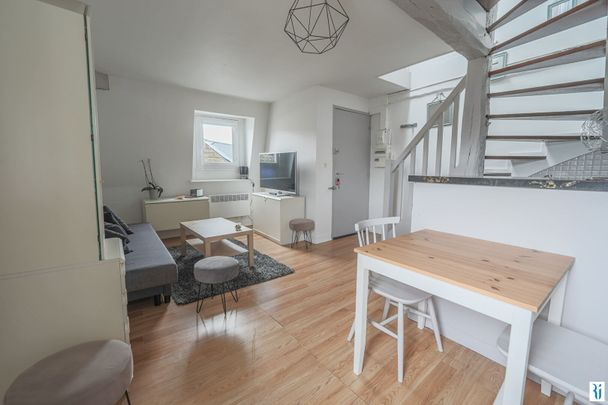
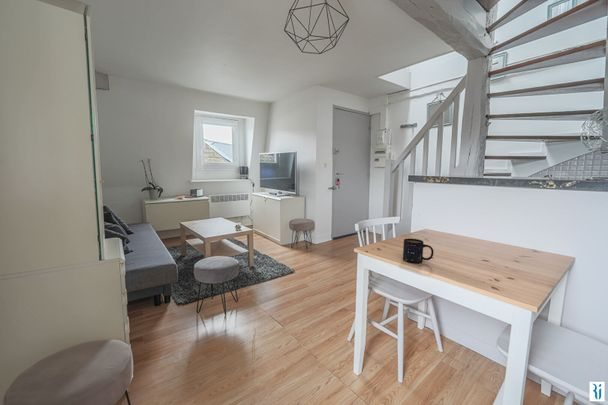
+ mug (418, 251)
